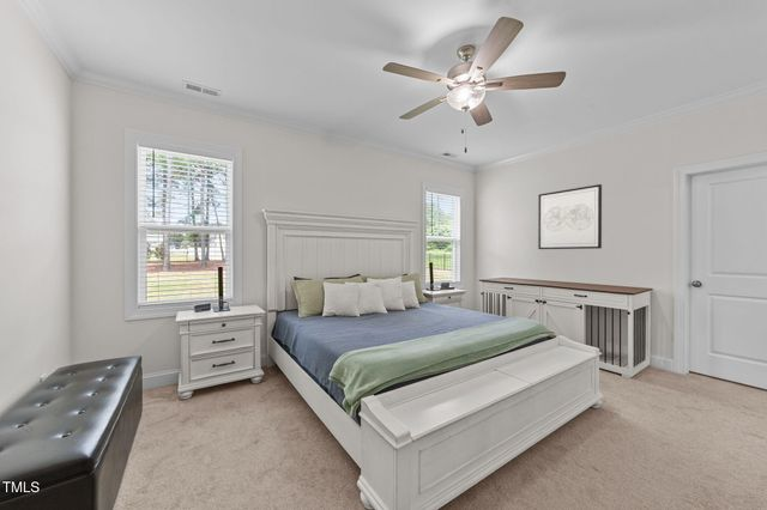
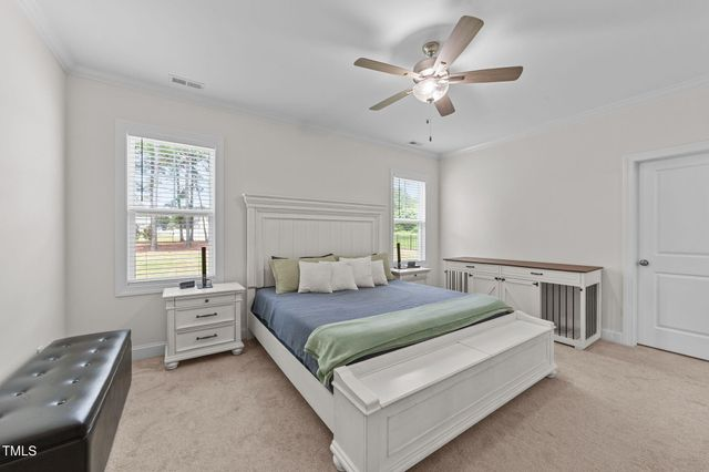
- wall art (567, 219)
